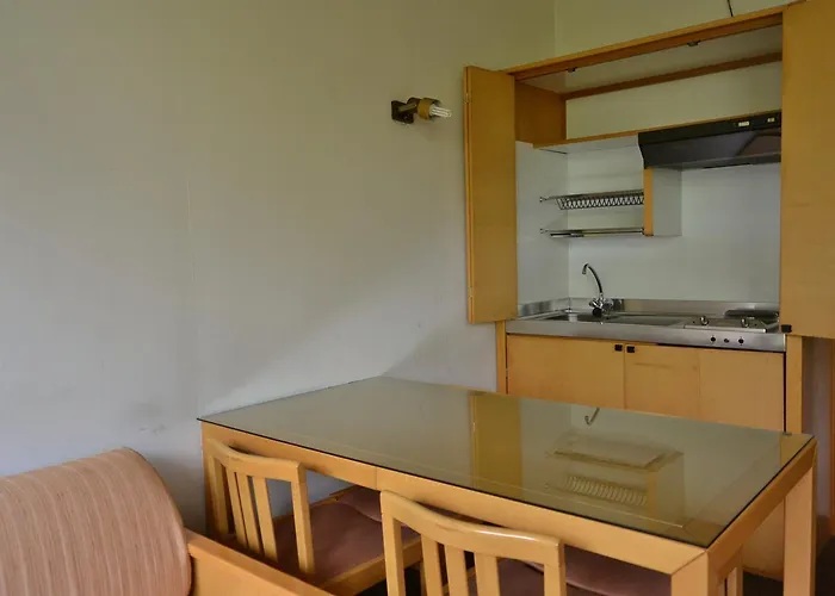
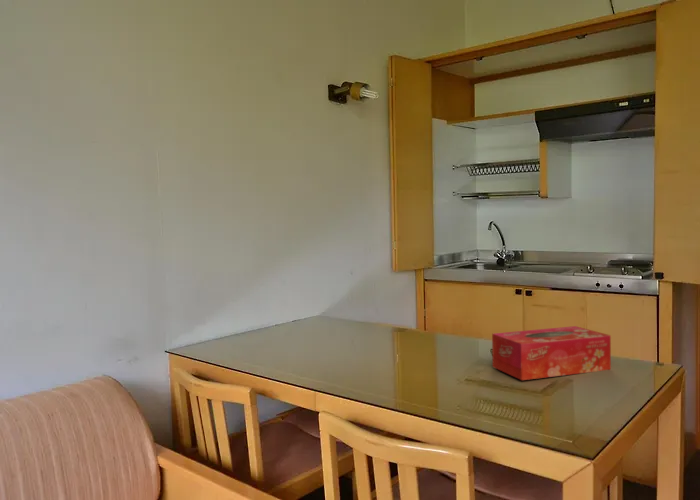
+ tissue box (550, 351)
